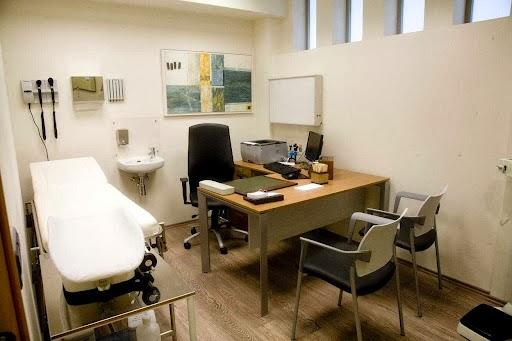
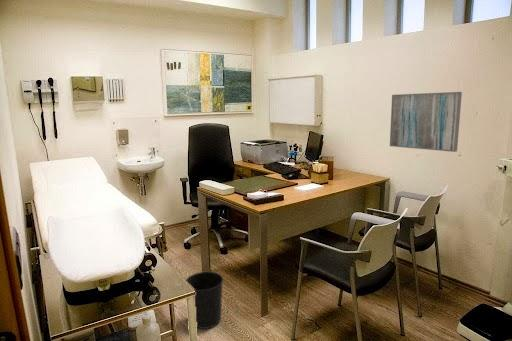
+ wall art (422, 121)
+ wastebasket (205, 300)
